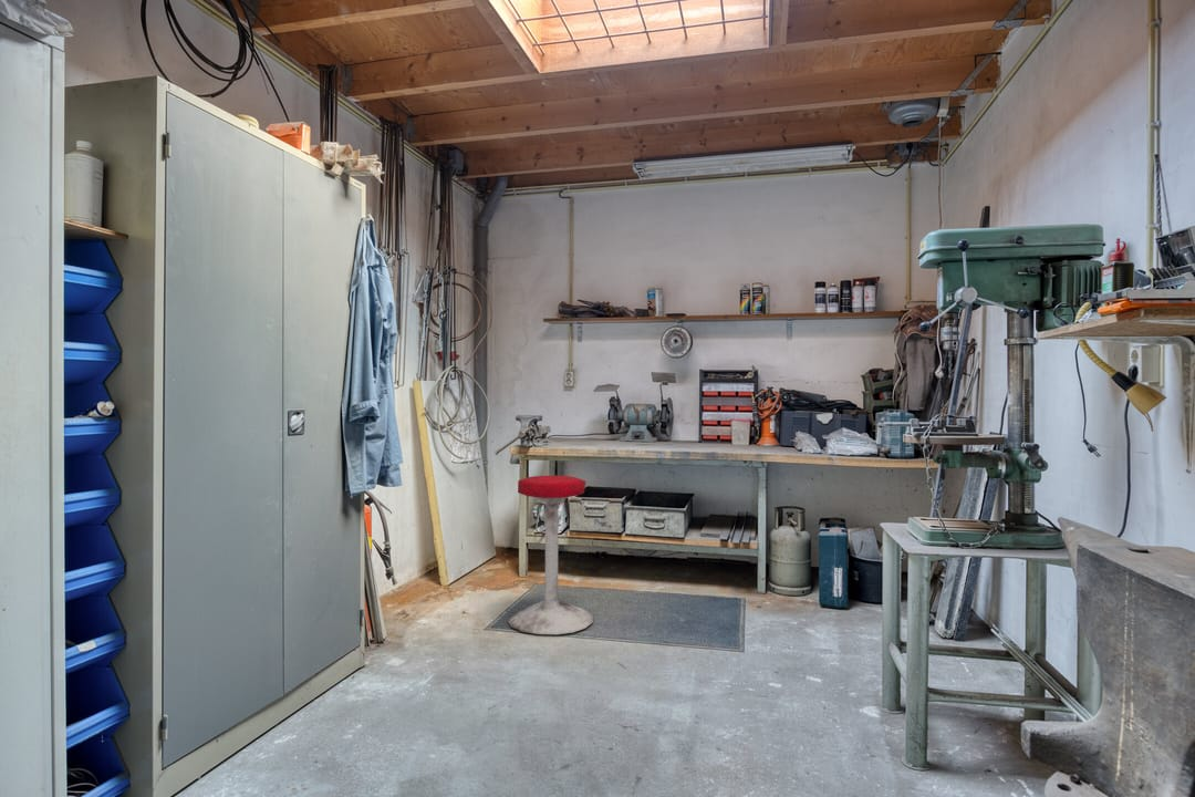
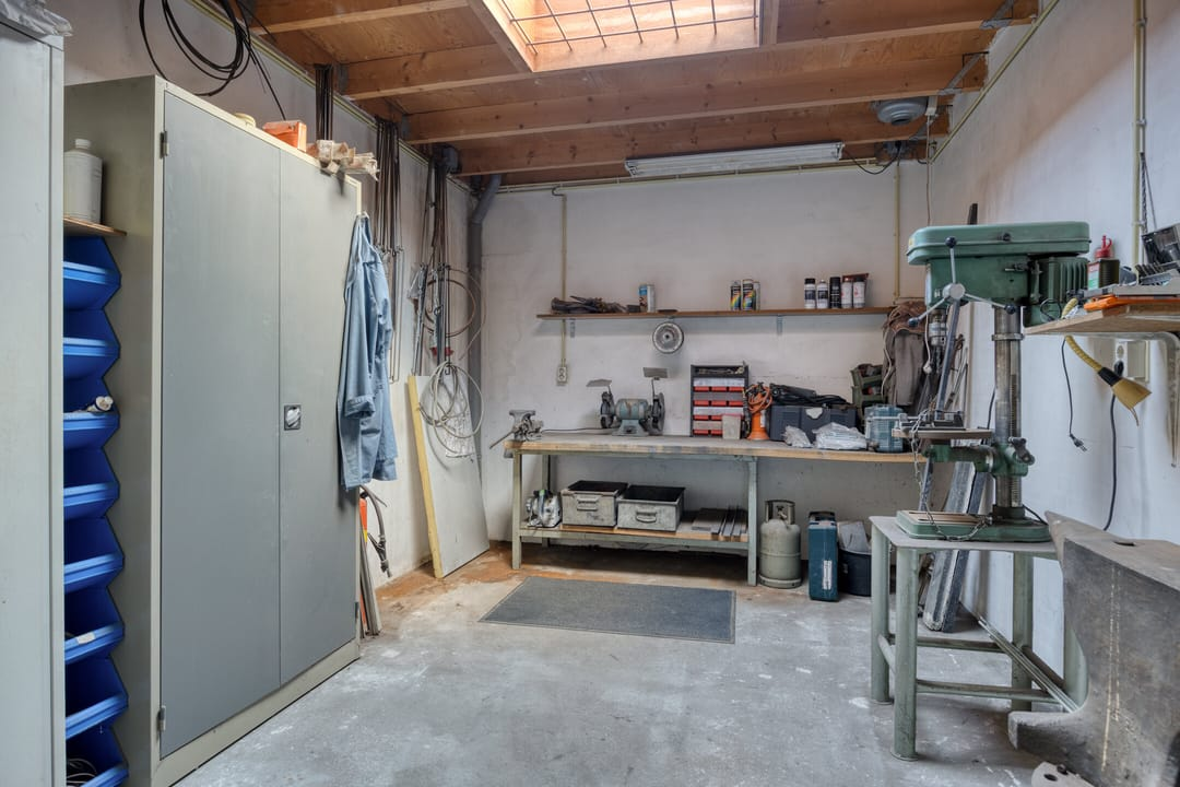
- stool (551, 549)
